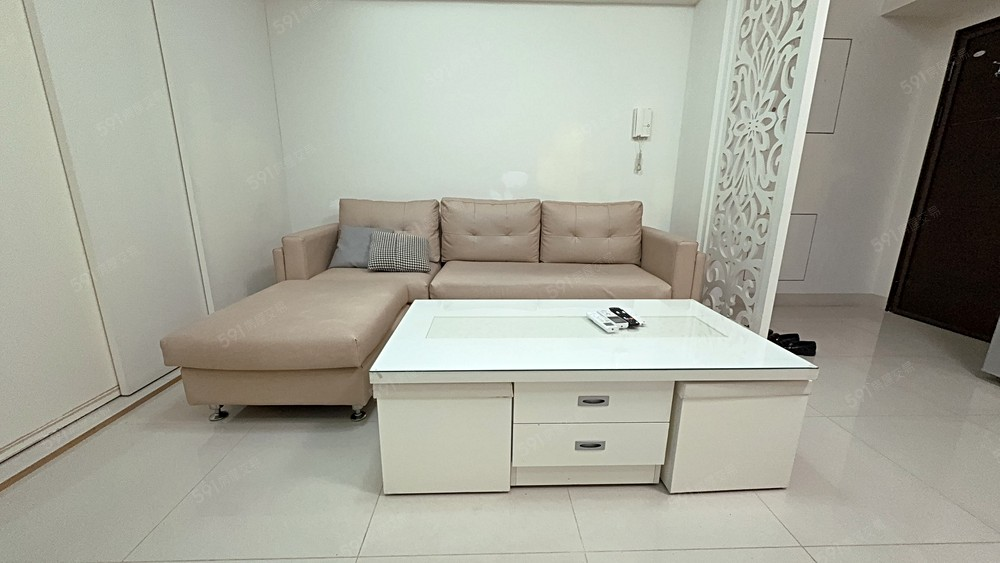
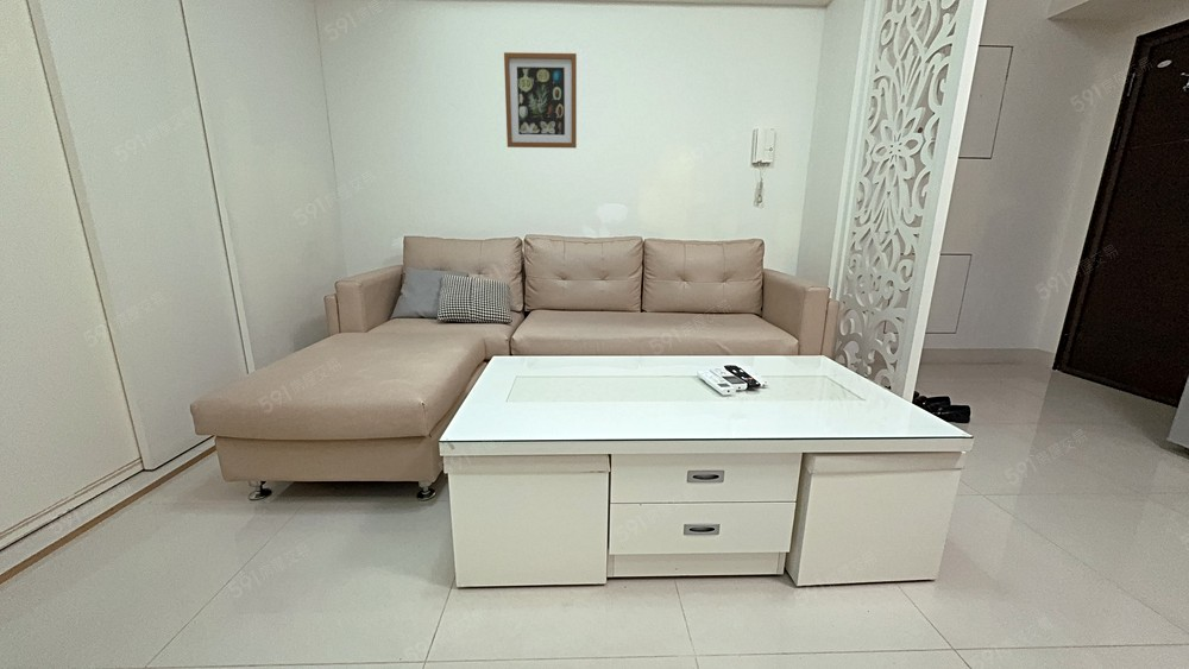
+ wall art (541, 101)
